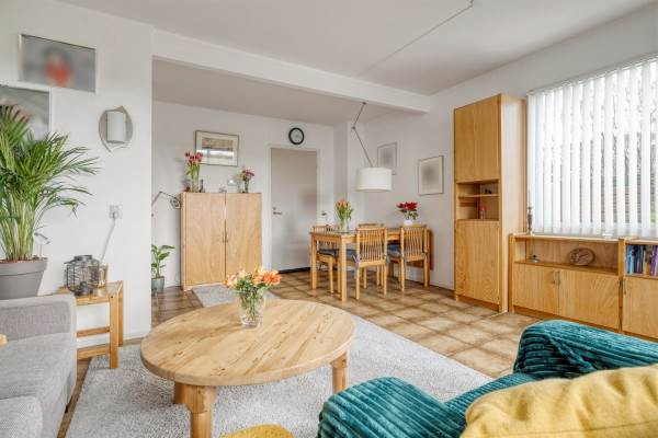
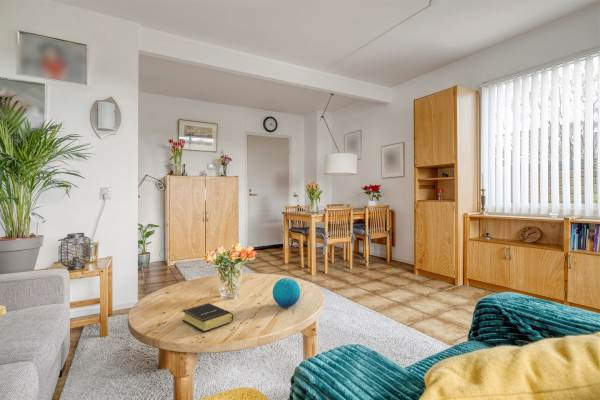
+ decorative orb (286, 292)
+ book (206, 315)
